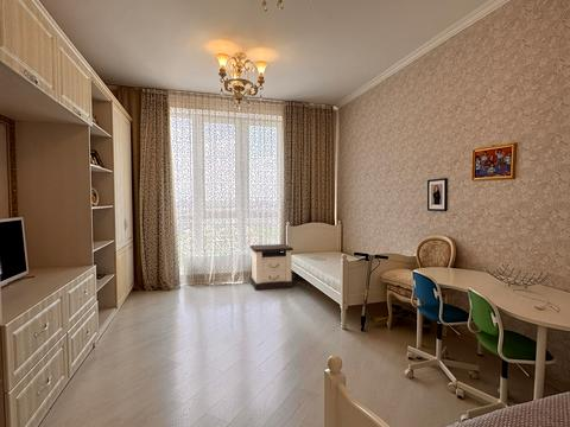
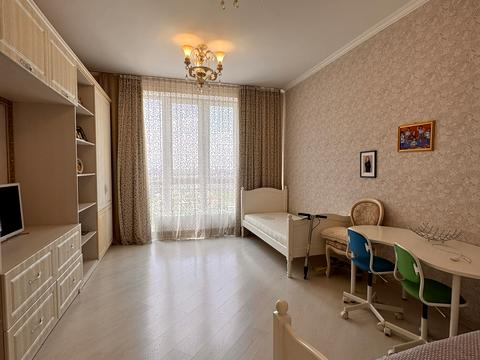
- nightstand (271, 266)
